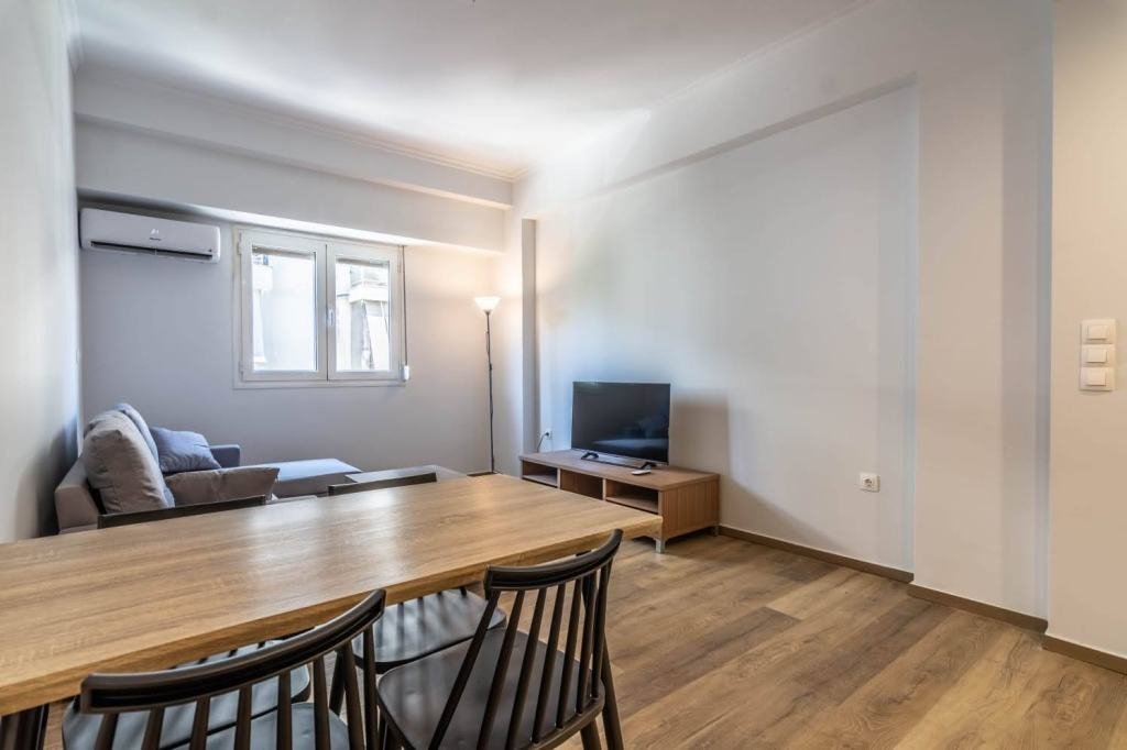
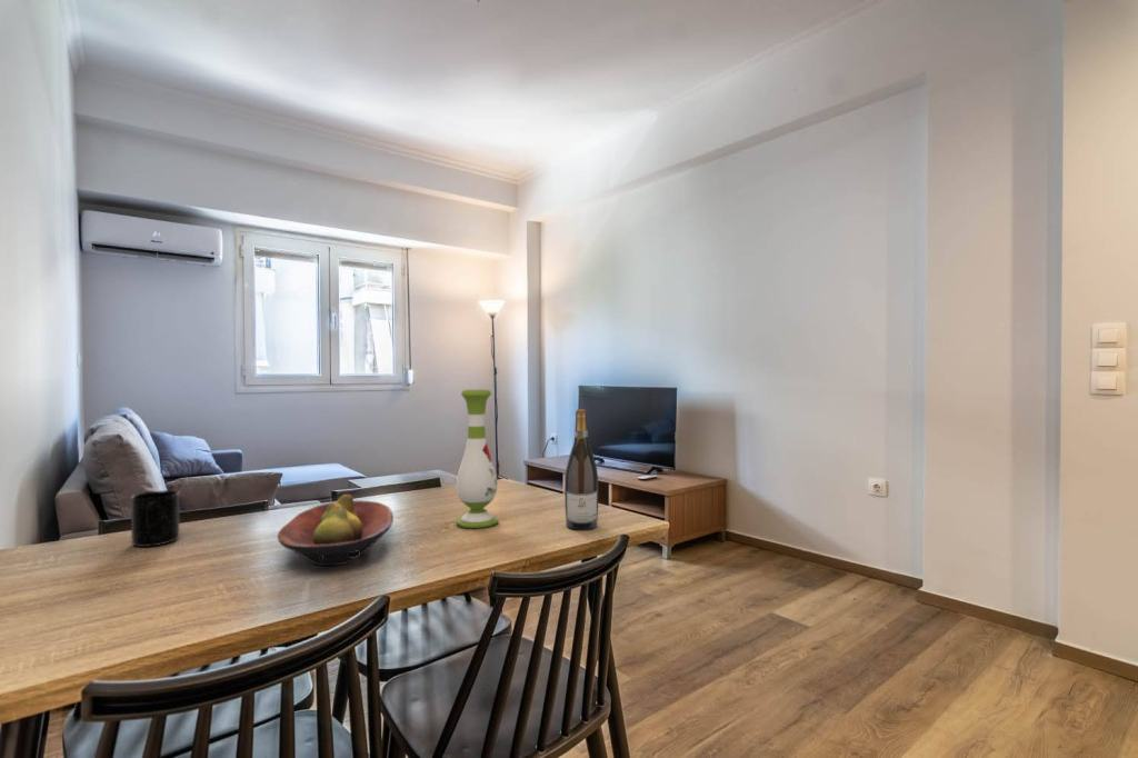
+ wine bottle (581, 467)
+ vase (477, 456)
+ mug (154, 519)
+ fruit bowl (339, 522)
